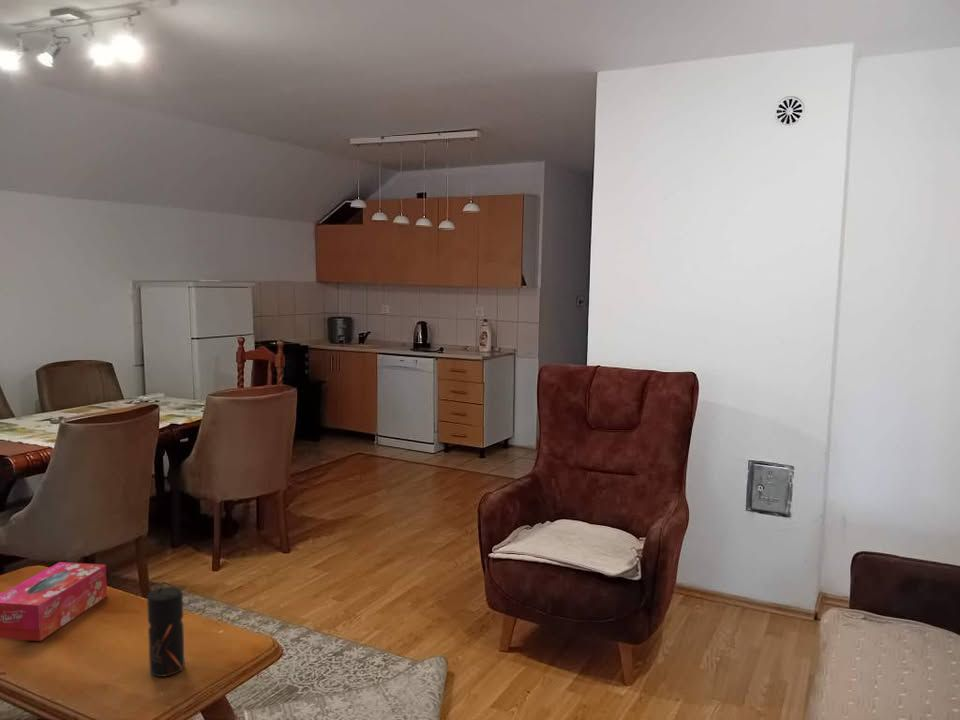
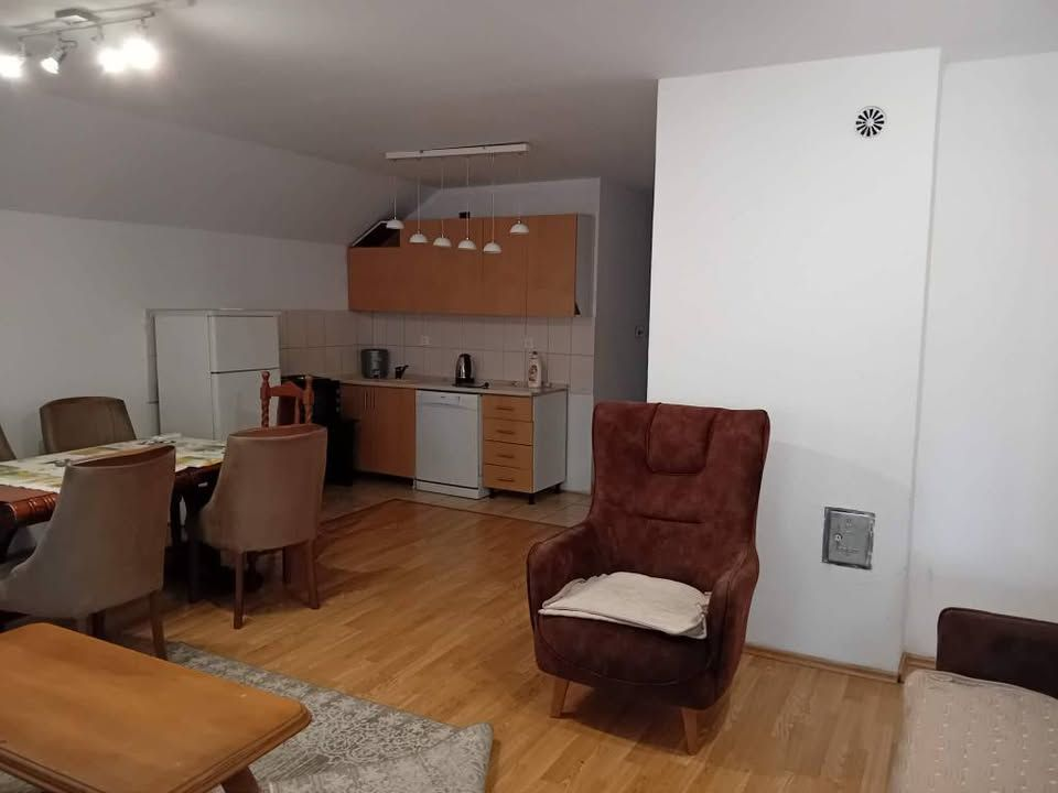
- pepper grinder (166, 631)
- tissue box (50, 598)
